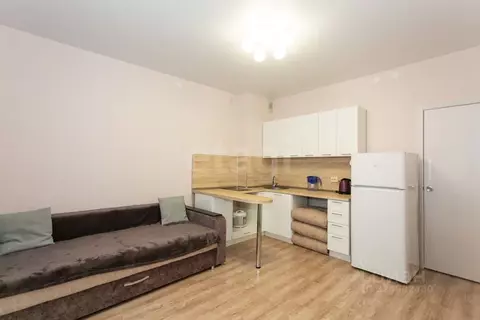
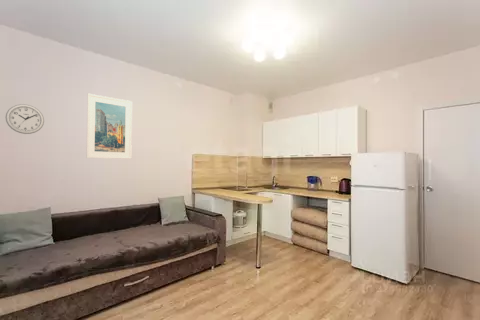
+ wall clock (25, 119)
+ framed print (110, 128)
